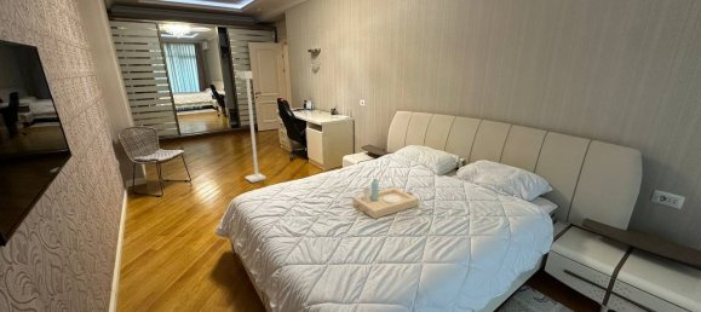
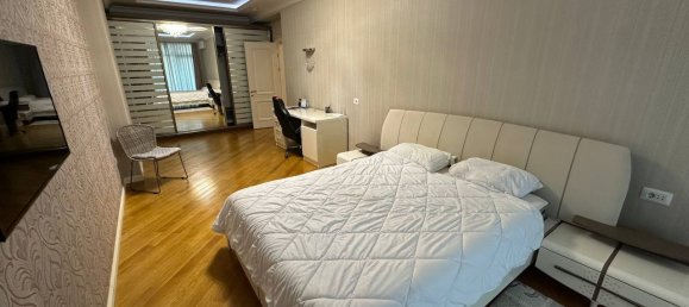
- serving tray (385, 192)
- floor lamp (251, 127)
